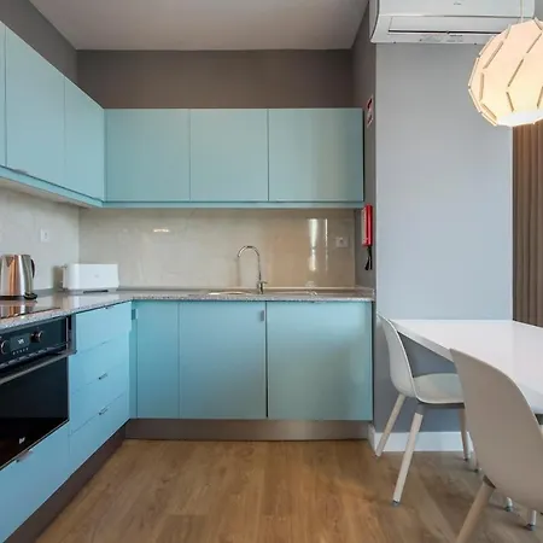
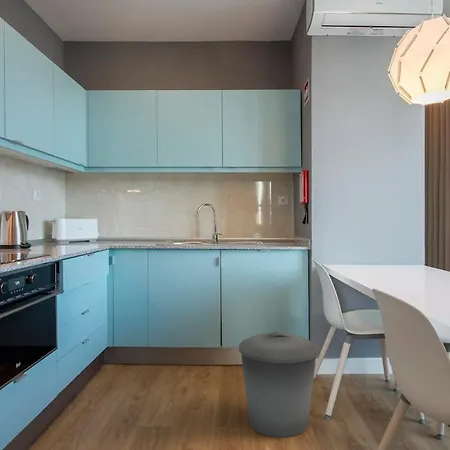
+ trash can (278, 377)
